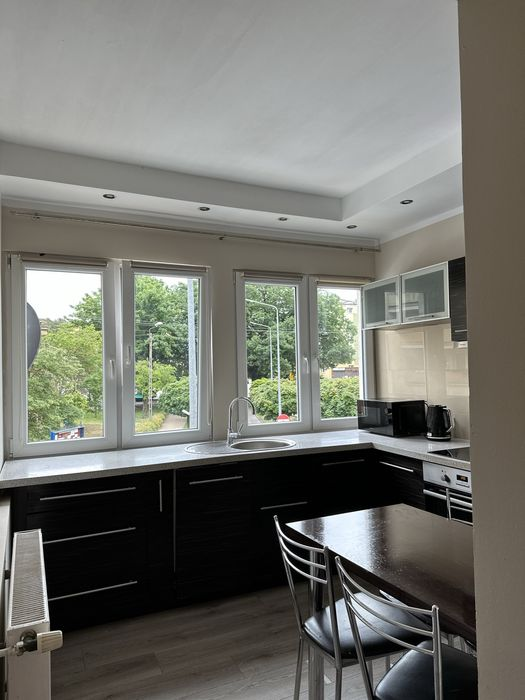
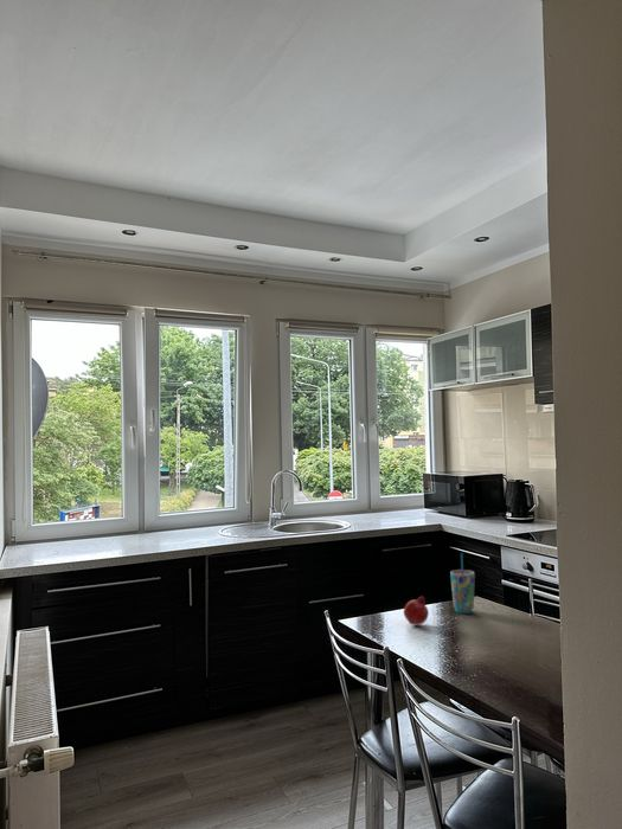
+ fruit (416, 610)
+ cup (462, 581)
